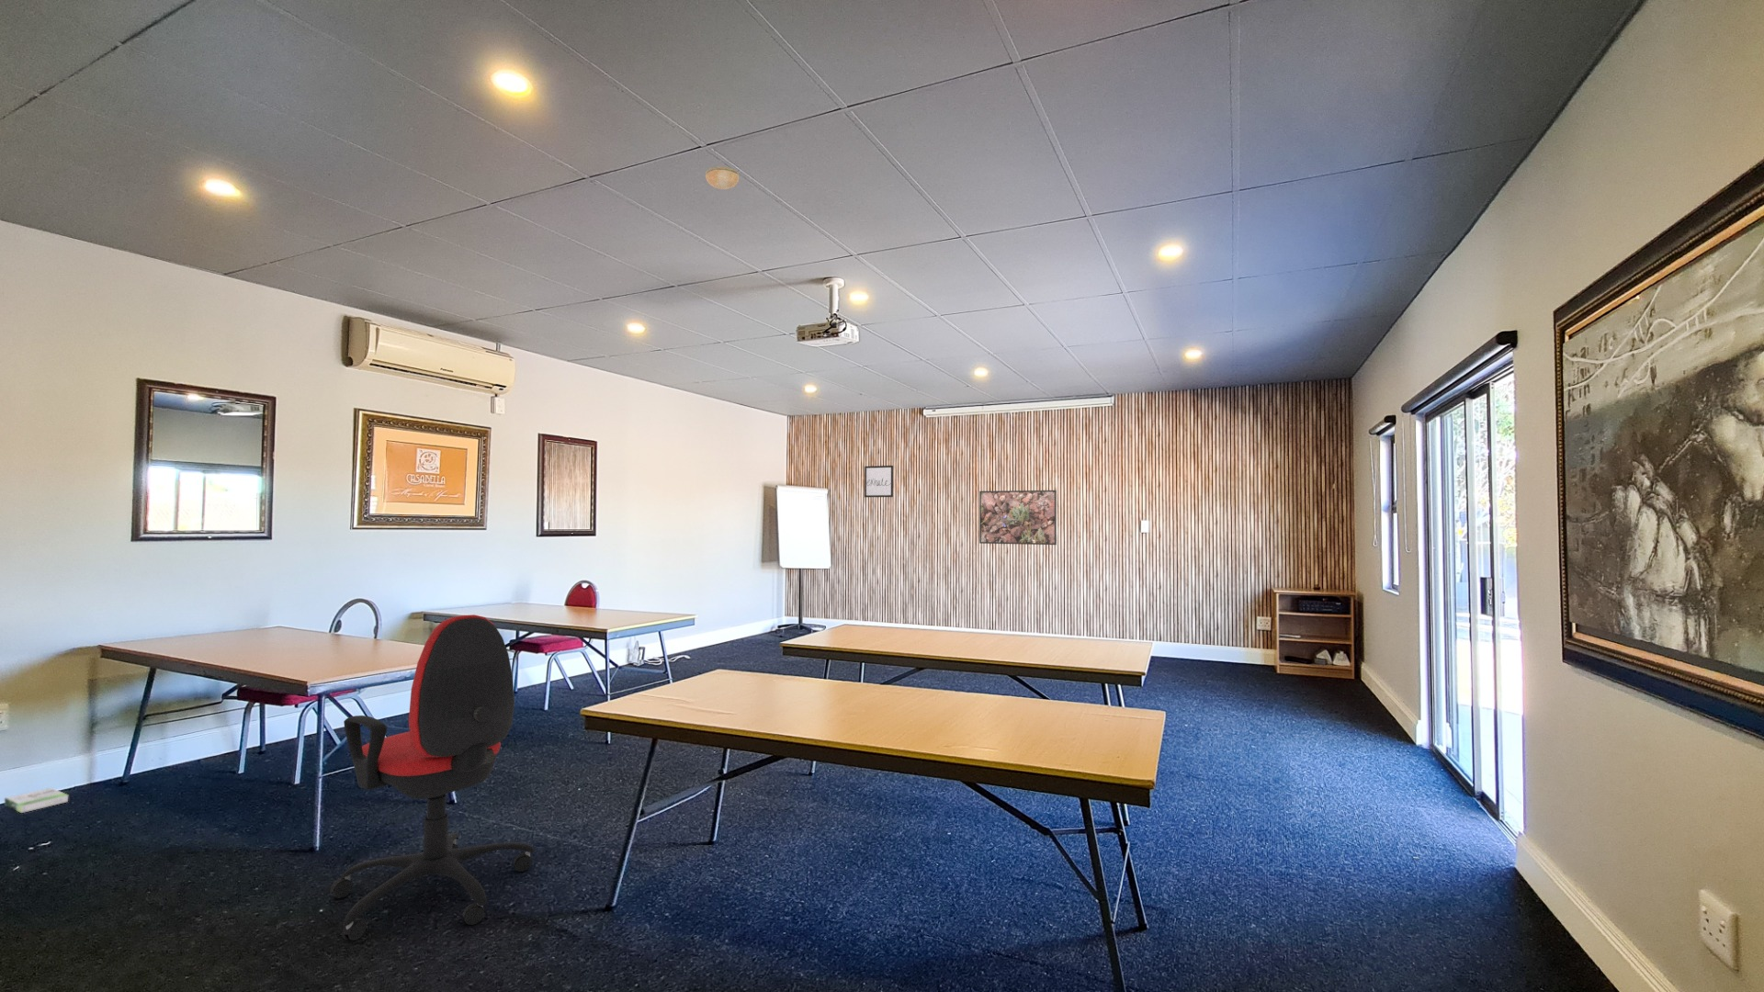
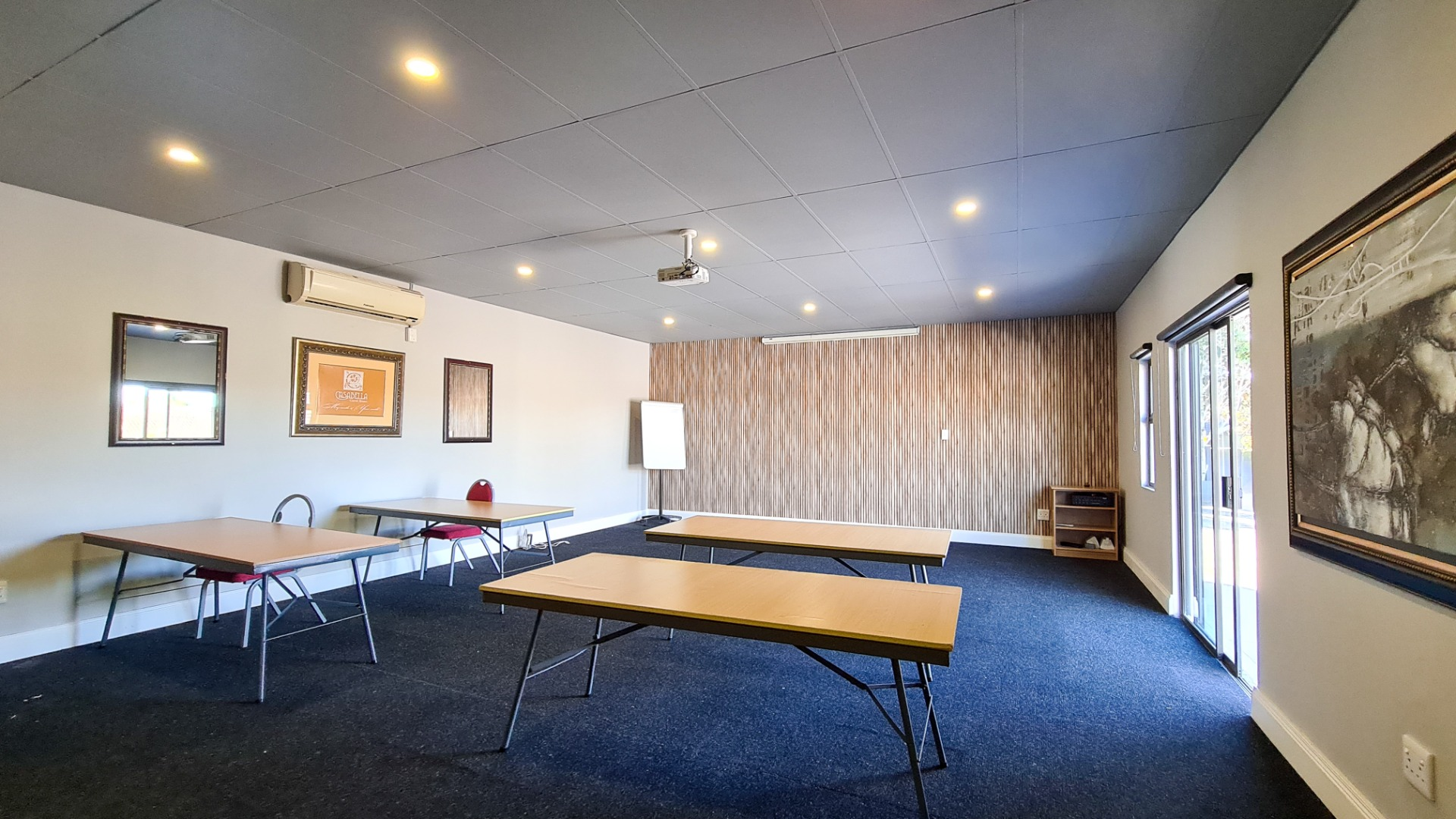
- office chair (442, 753)
- smoke detector (722, 177)
- box (36, 799)
- wall art (878, 481)
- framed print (1016, 517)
